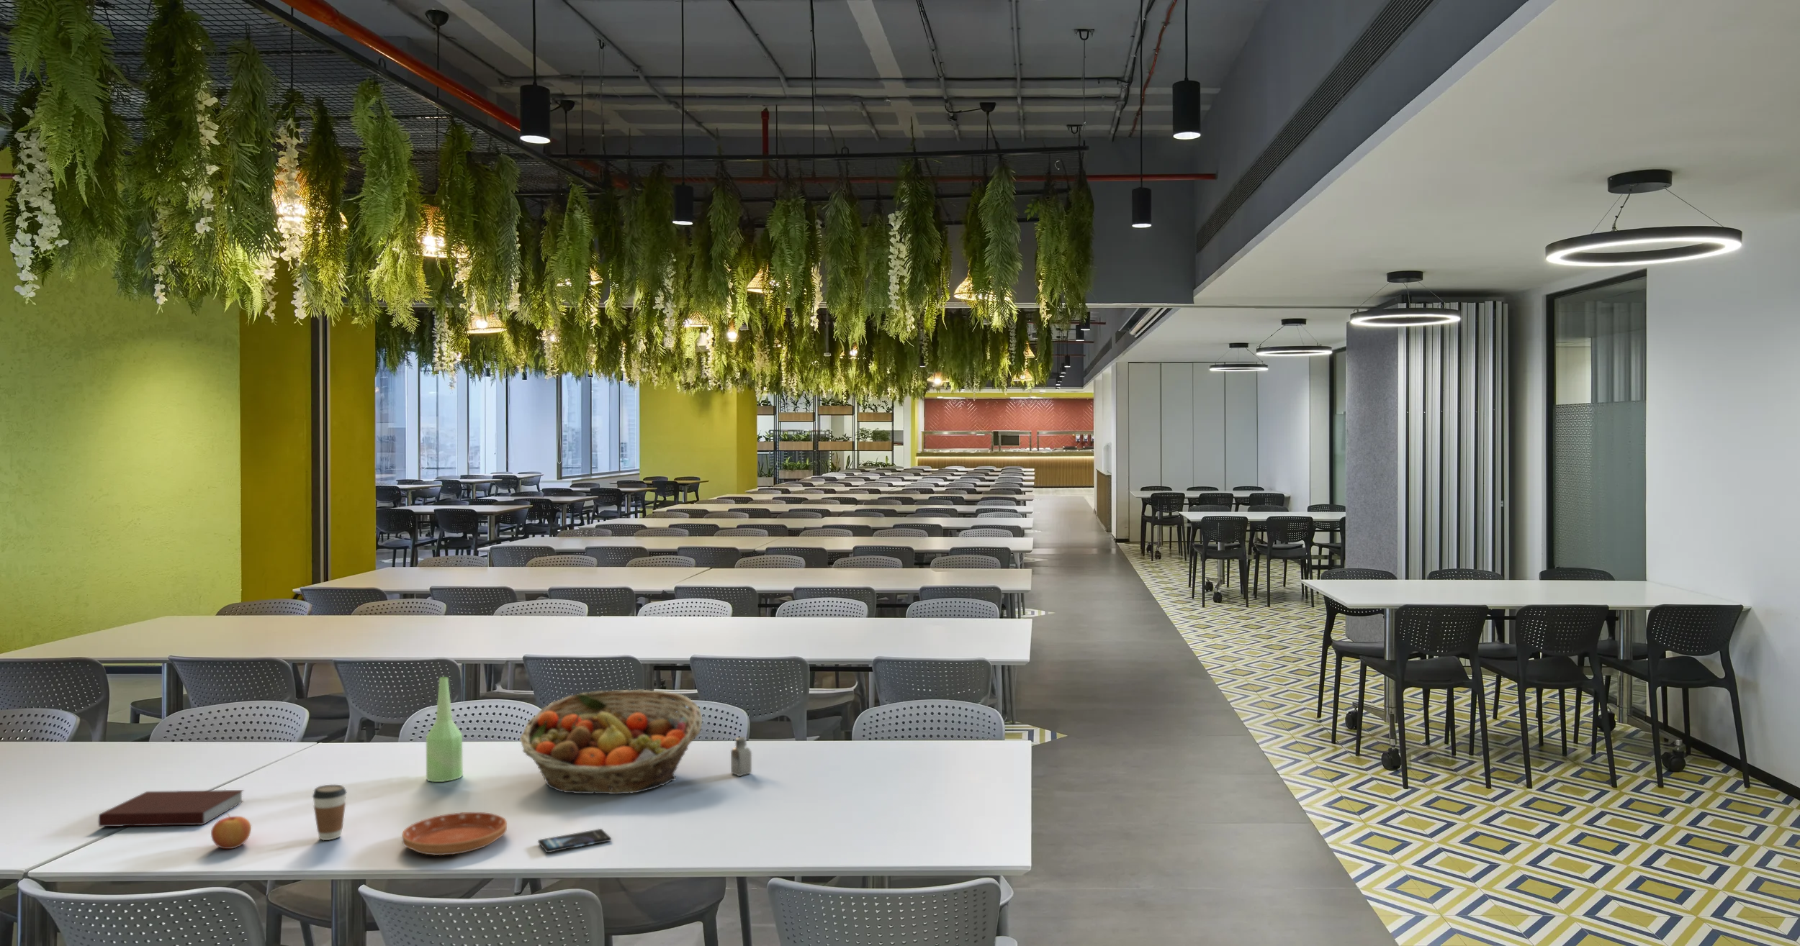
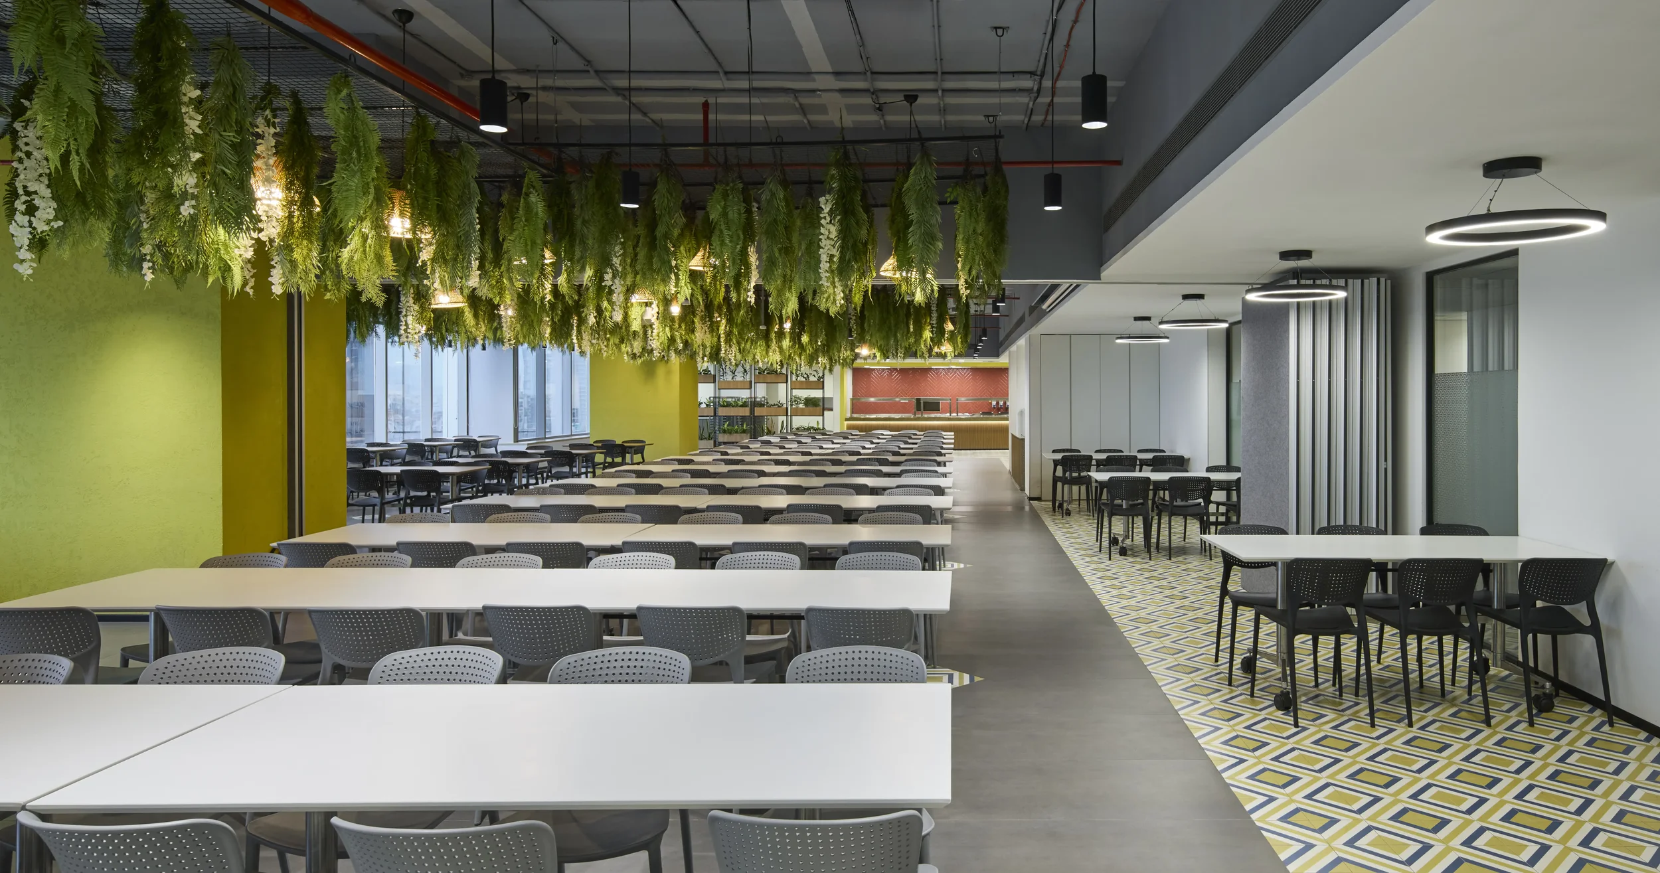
- notebook (174, 807)
- smartphone (575, 840)
- saltshaker (740, 756)
- bottle (444, 727)
- saucer (455, 834)
- apple (231, 829)
- fruit basket (613, 740)
- coffee cup (330, 813)
